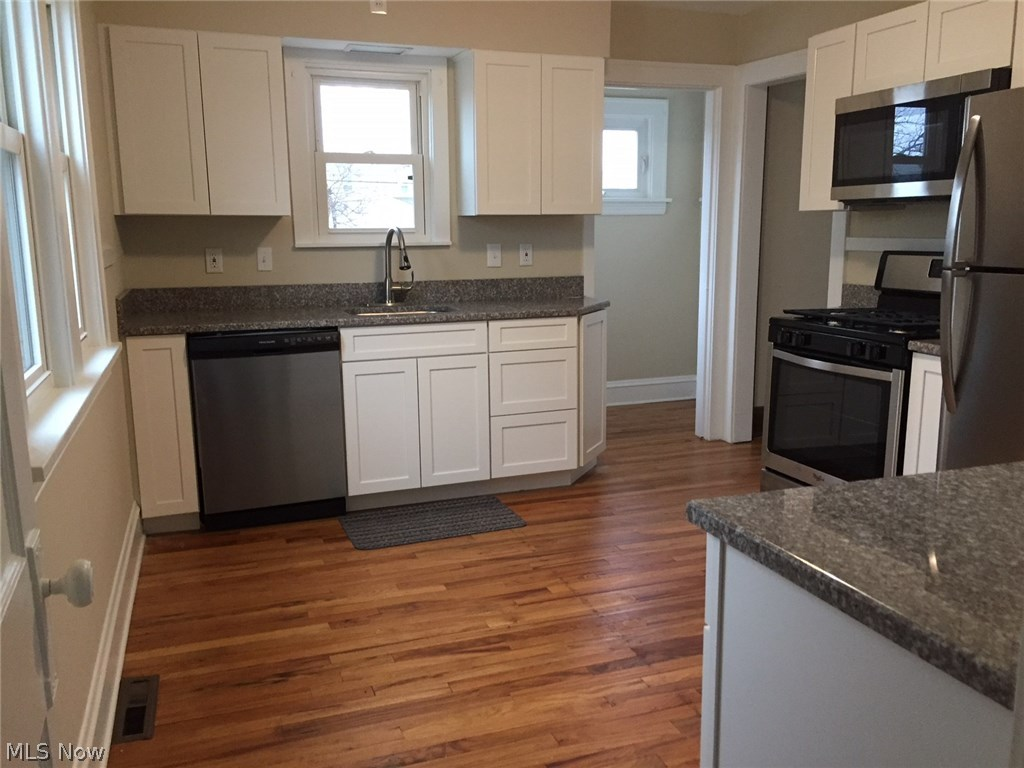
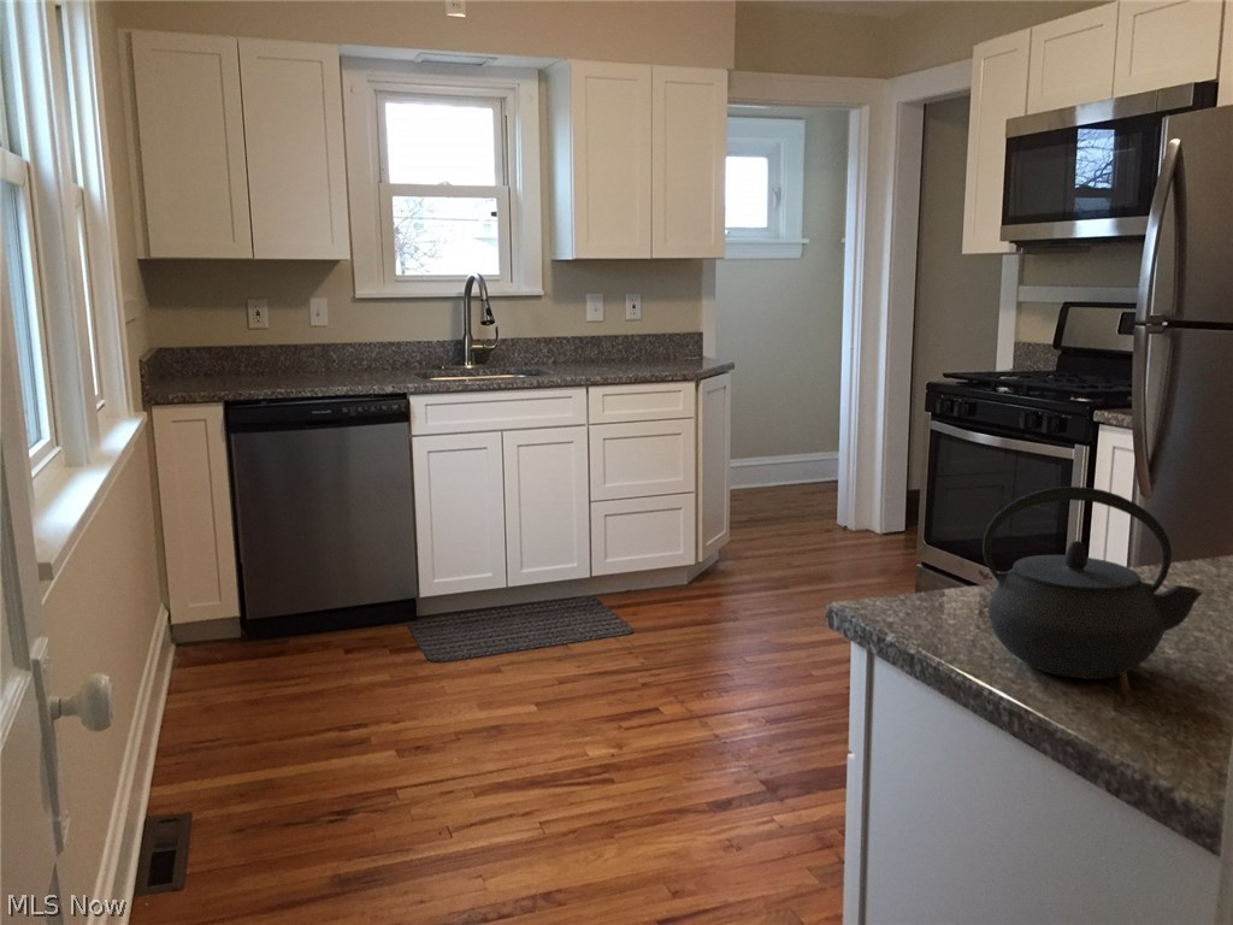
+ kettle (1089, 577)
